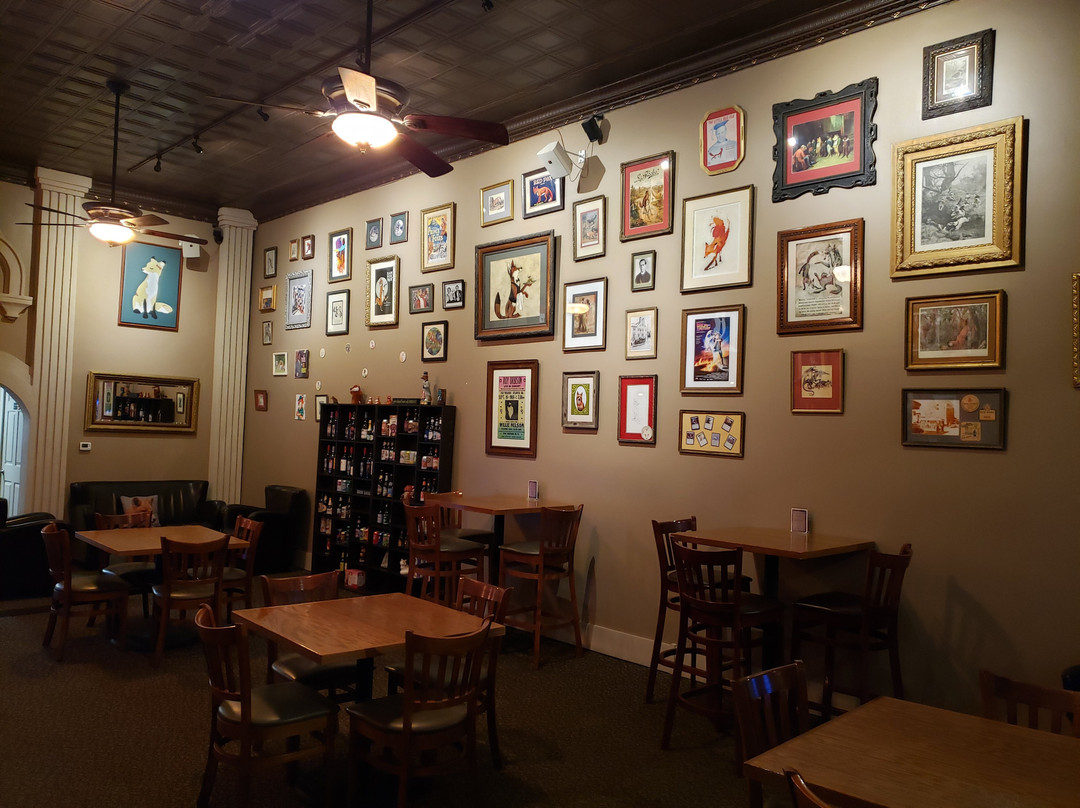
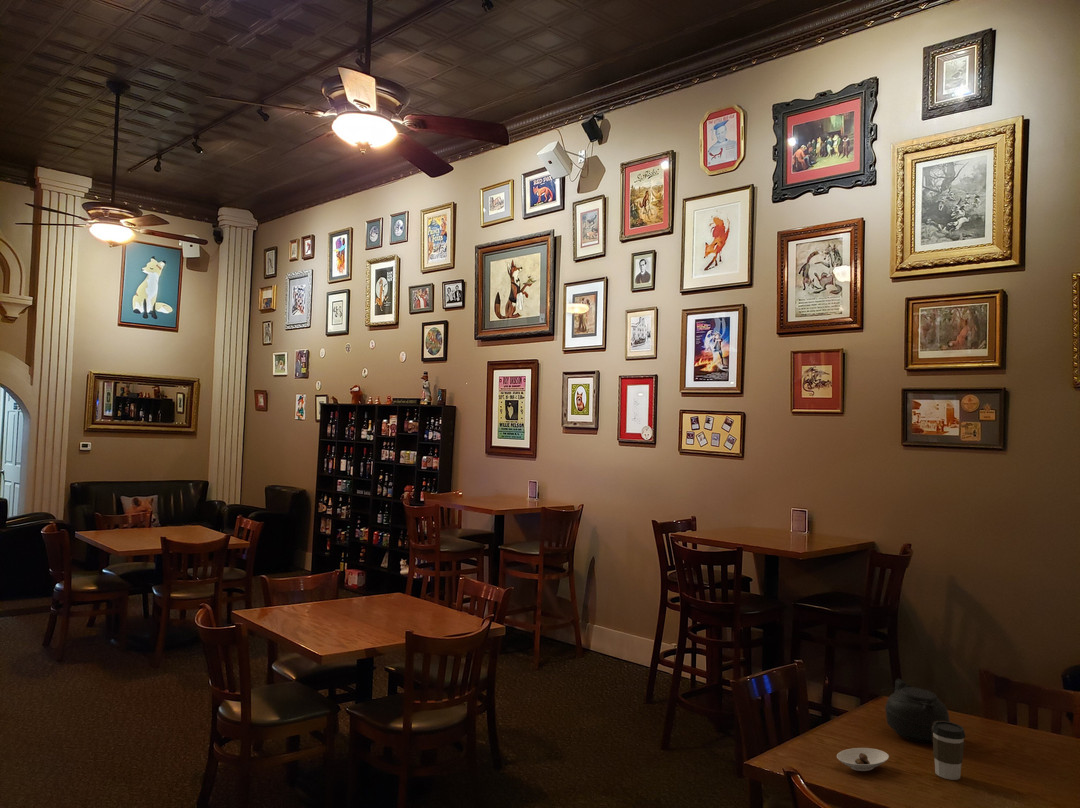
+ teapot (913, 711)
+ coffee cup (947, 750)
+ saucer (862, 760)
